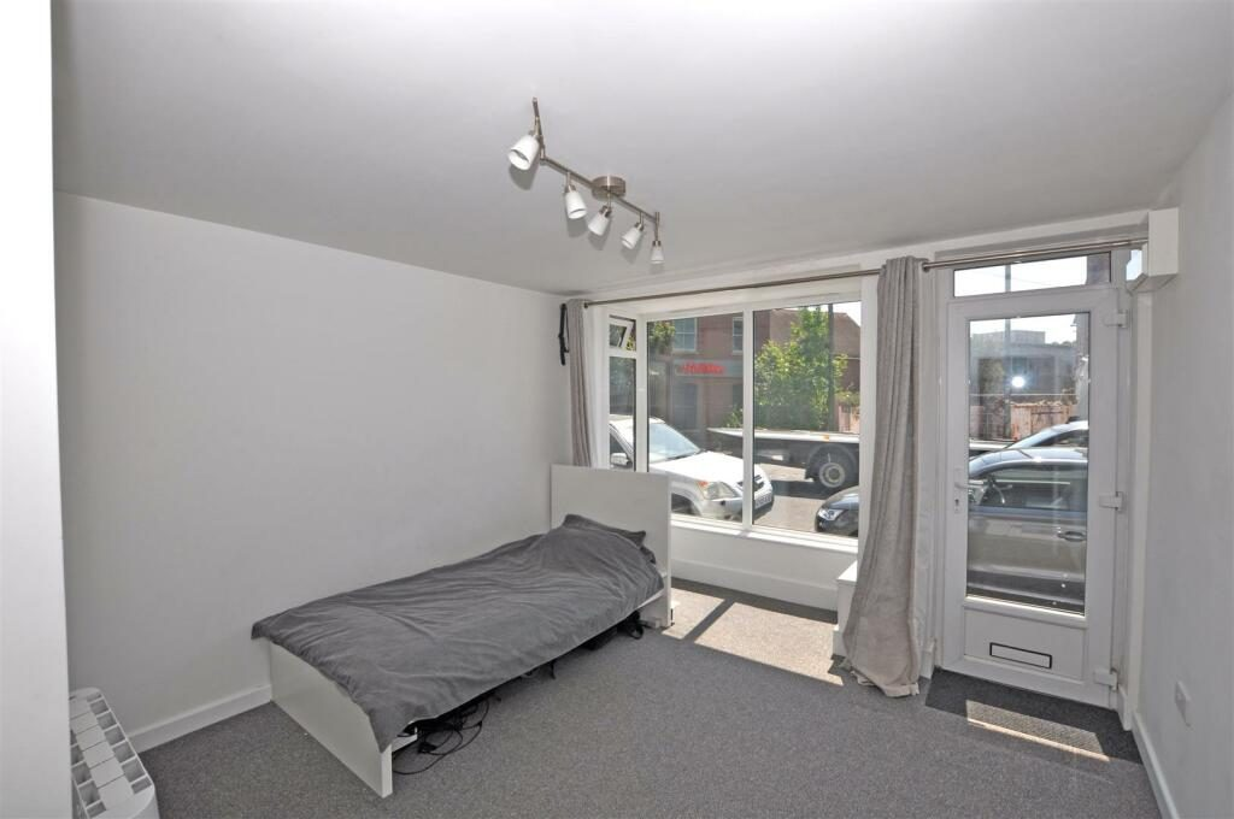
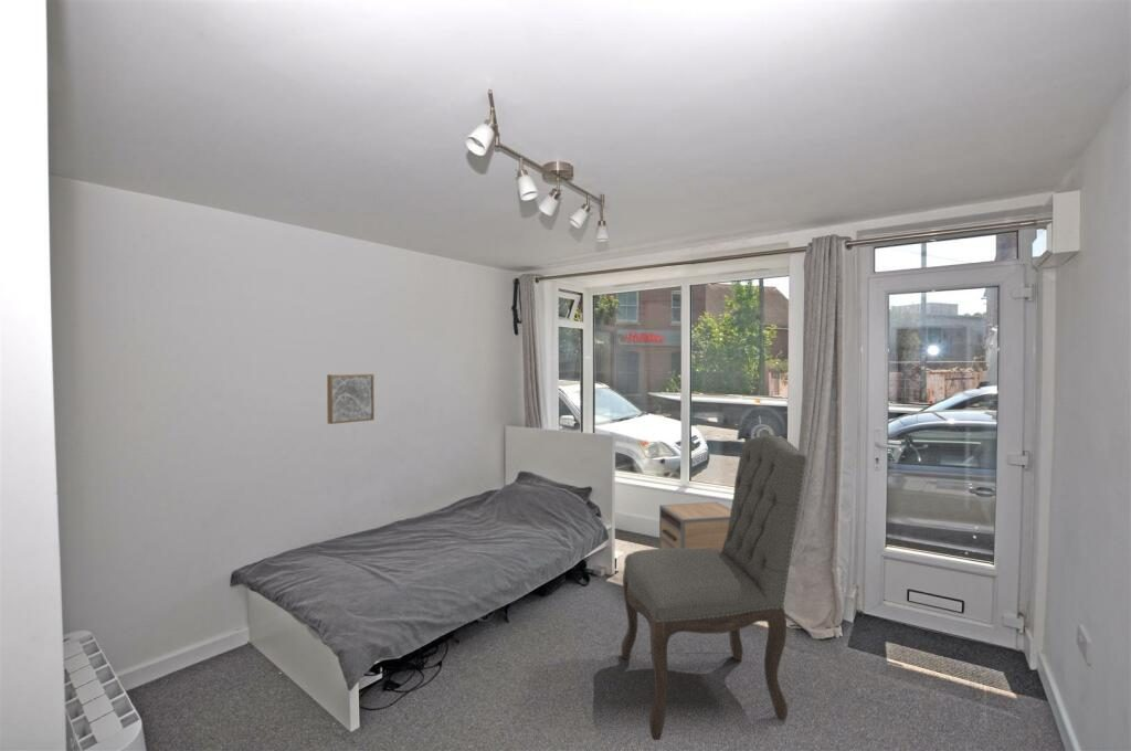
+ wall art (351, 398)
+ chair (706, 562)
+ nightstand (699, 548)
